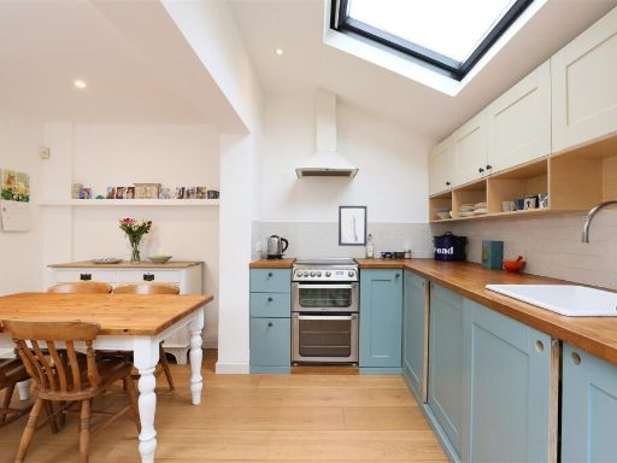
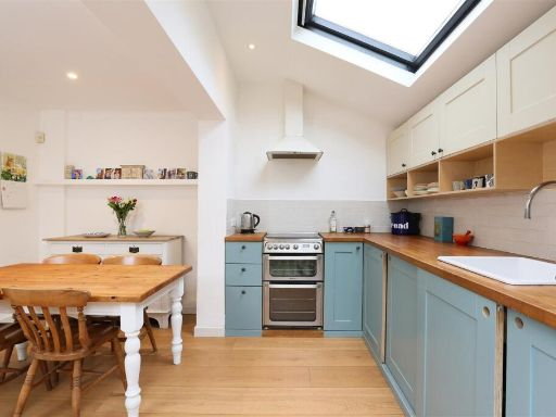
- wall art (352, 225)
